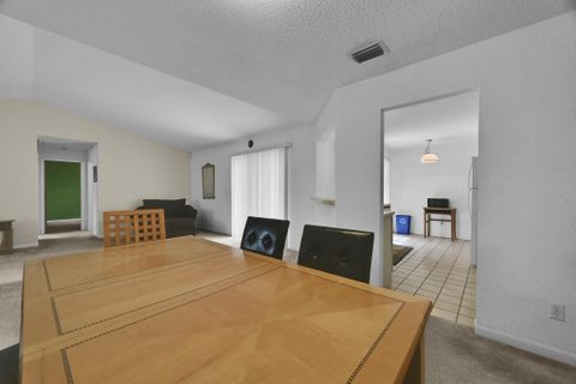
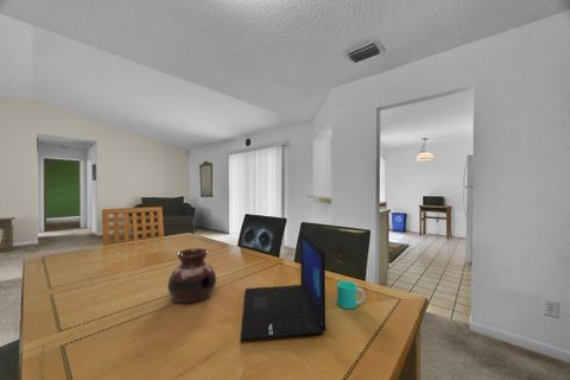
+ cup (350, 294)
+ laptop (278, 286)
+ vase (192, 273)
